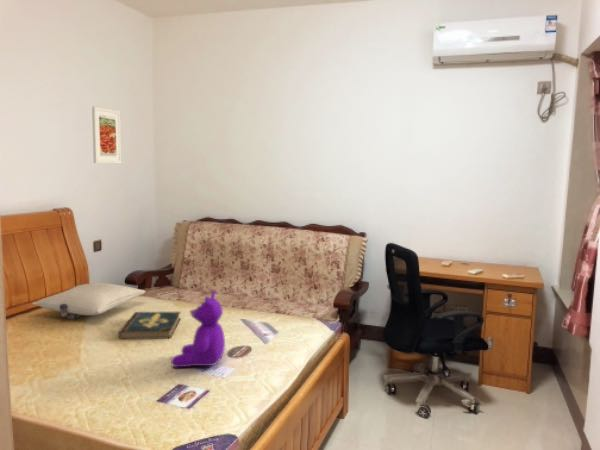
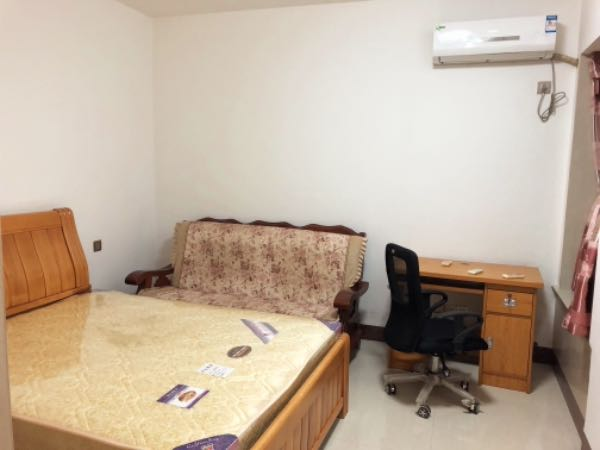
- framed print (107, 136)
- teddy bear (199, 328)
- pillow (91, 300)
- book (151, 324)
